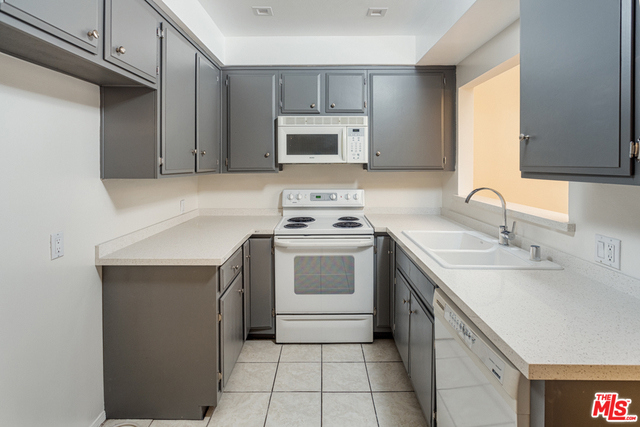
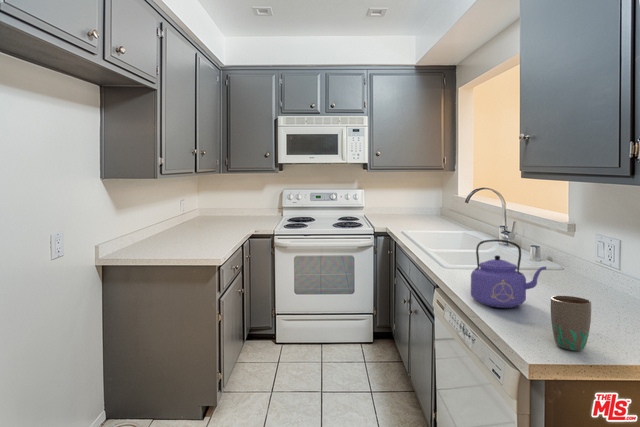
+ kettle (506, 272)
+ mug (567, 320)
